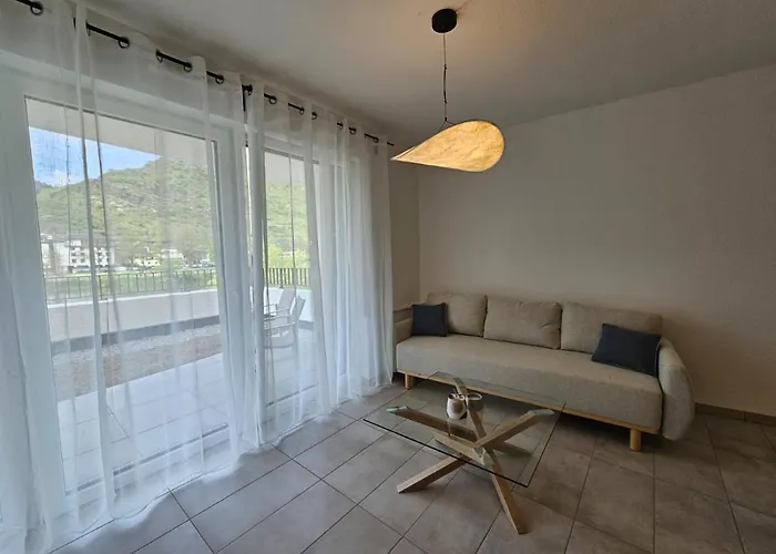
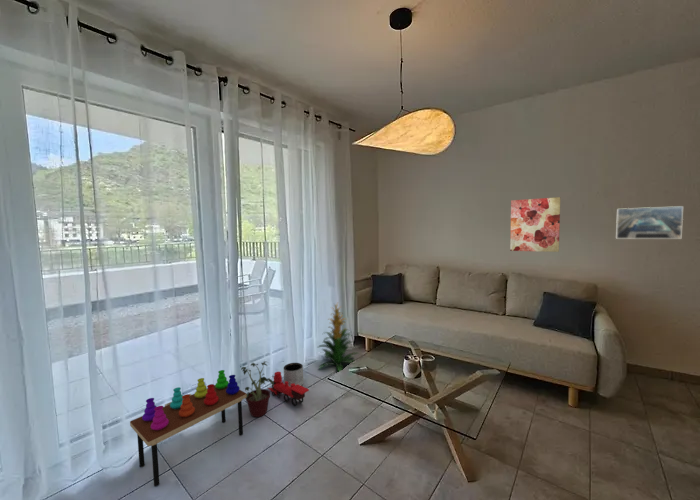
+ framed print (647, 223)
+ planter (293, 375)
+ potted plant (254, 385)
+ wall art (534, 225)
+ toy train (285, 387)
+ stacking toy (190, 416)
+ indoor plant (337, 333)
